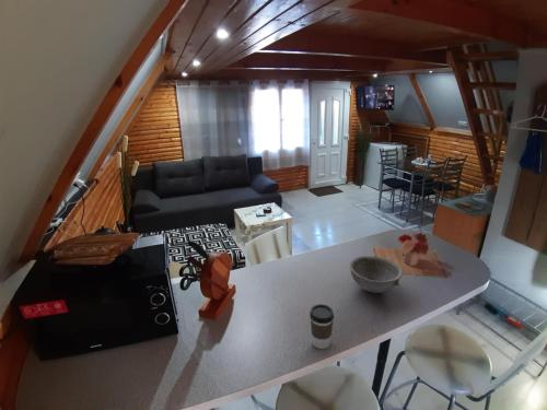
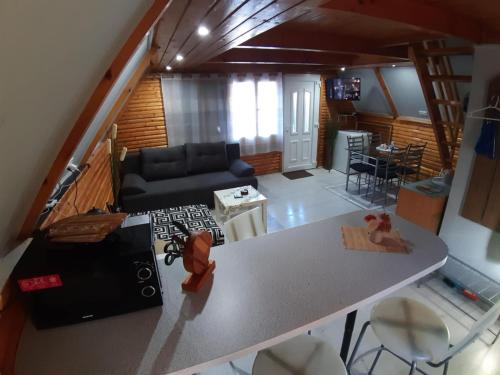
- bowl (374, 278)
- coffee cup (321, 327)
